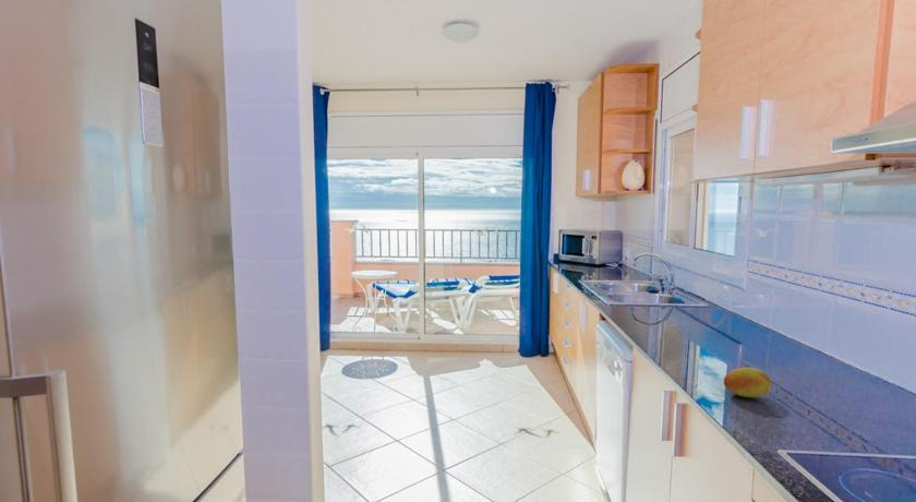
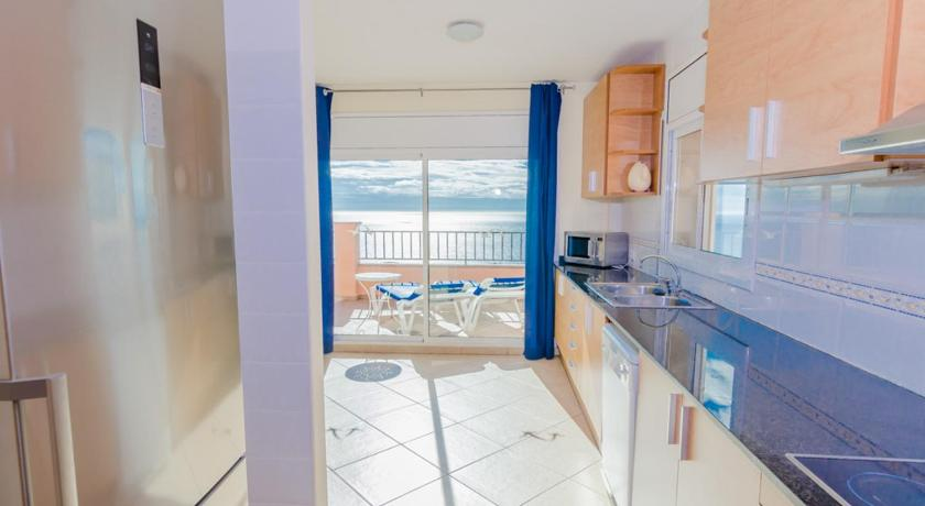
- fruit (747, 382)
